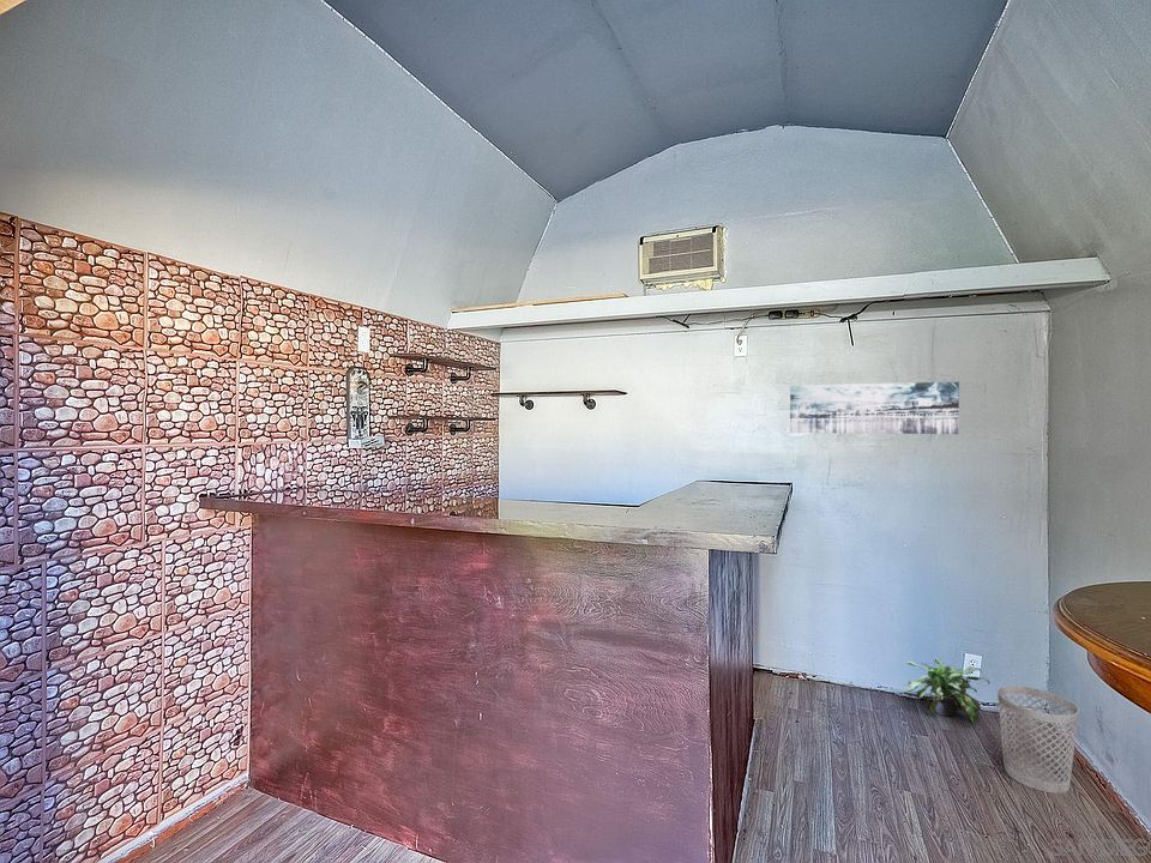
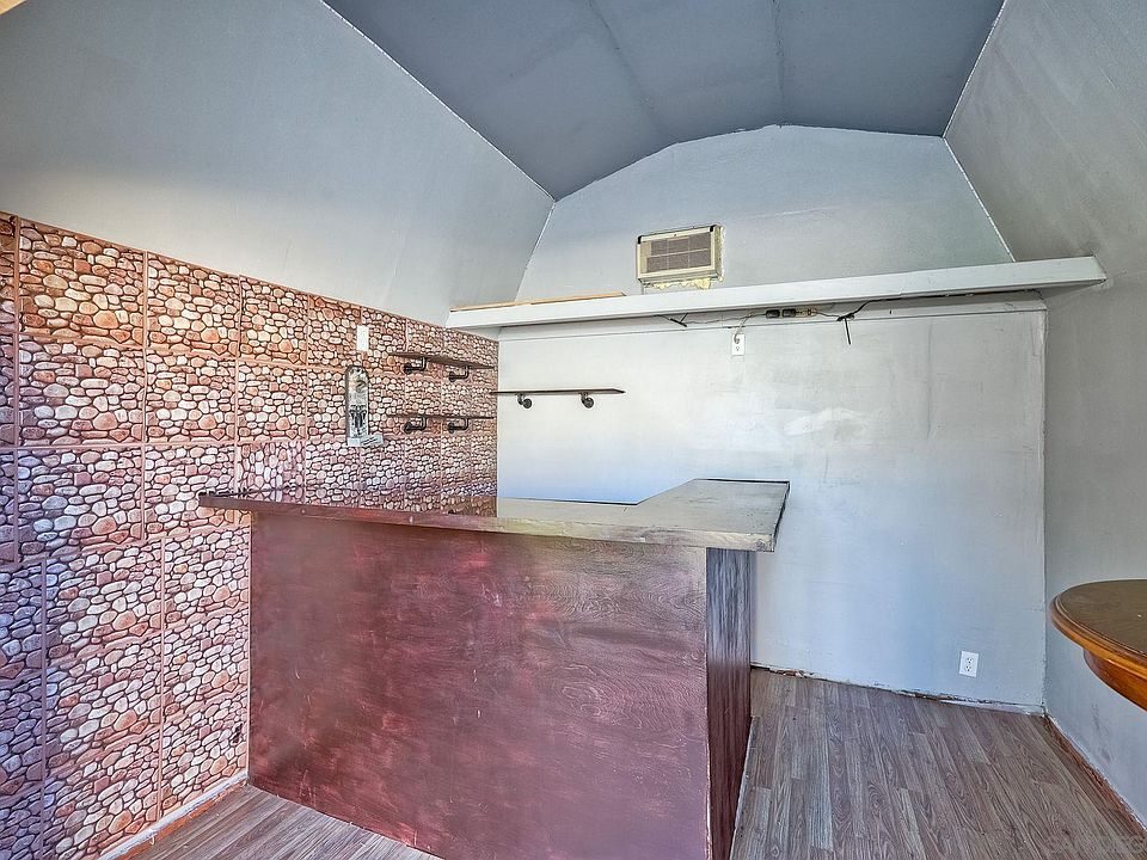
- wastebasket (1036, 738)
- wall art (869, 408)
- potted plant (944, 686)
